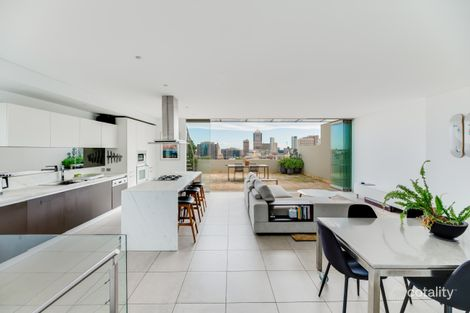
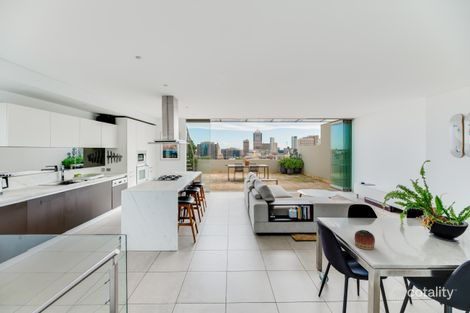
+ bowl (364, 238)
